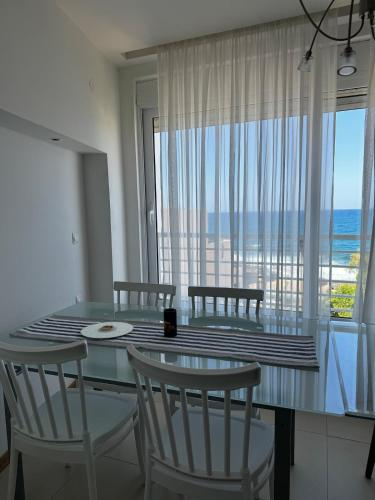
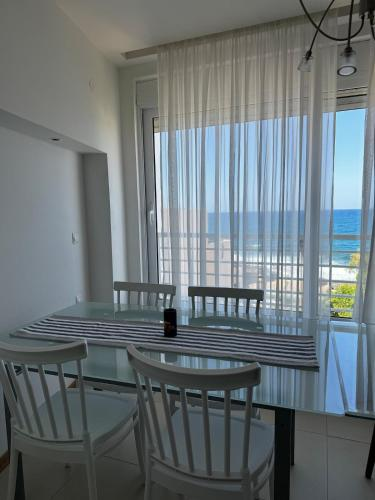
- plate (107, 327)
